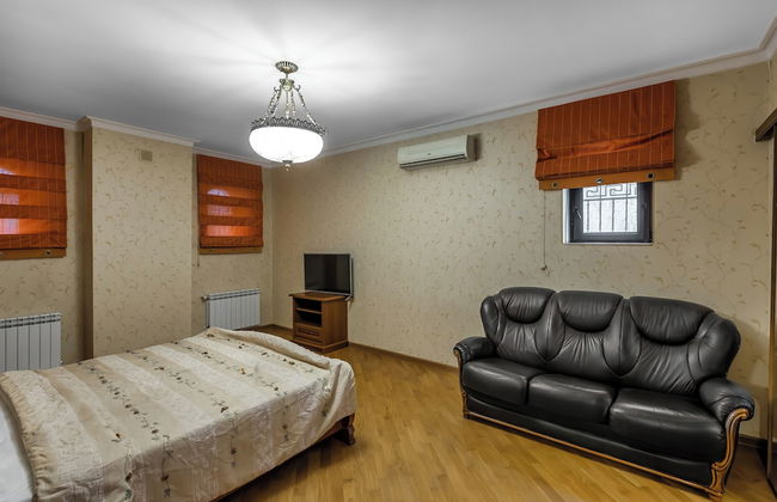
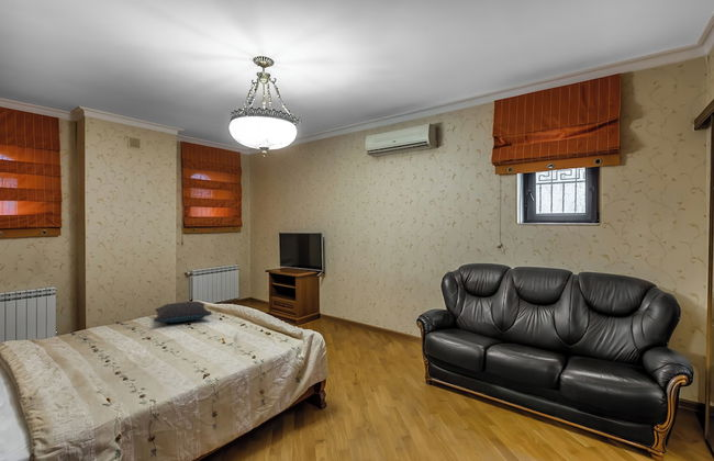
+ pillow (181, 312)
